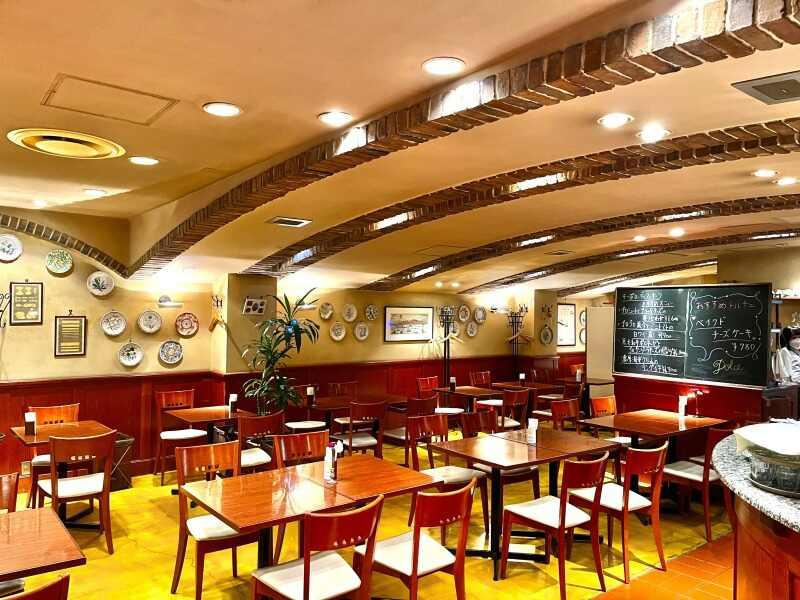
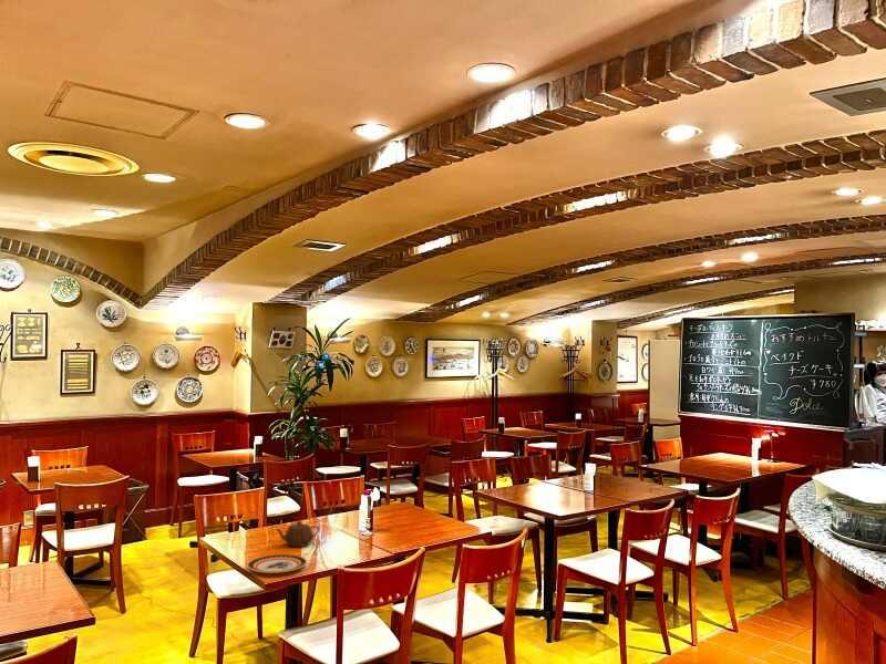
+ teapot (297, 532)
+ plate (277, 564)
